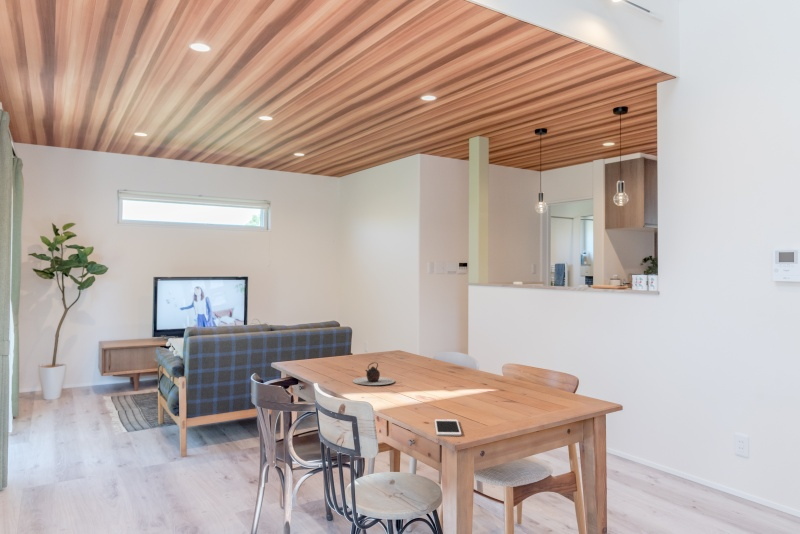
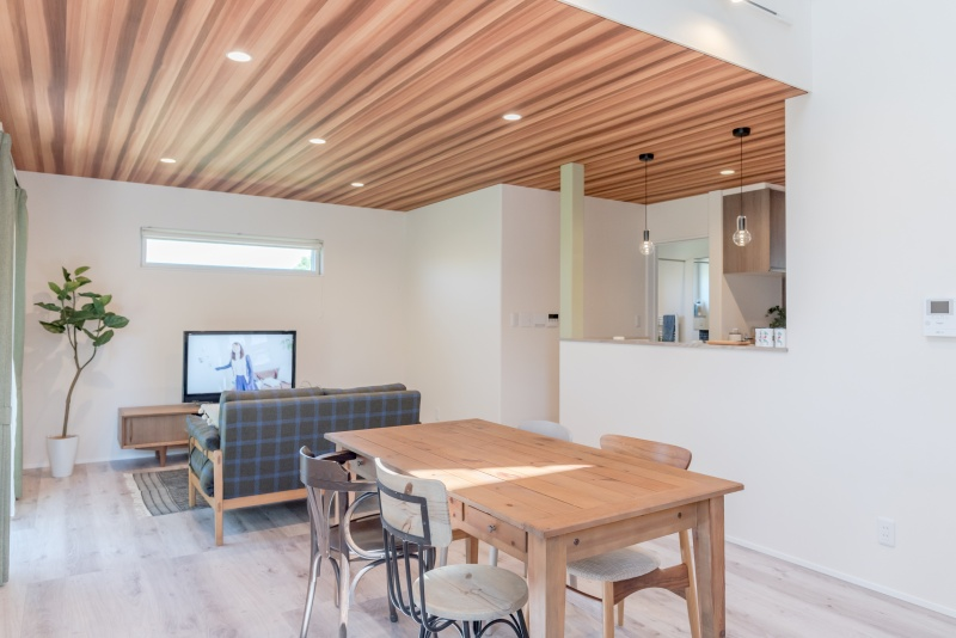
- cell phone (447, 427)
- teapot (373, 371)
